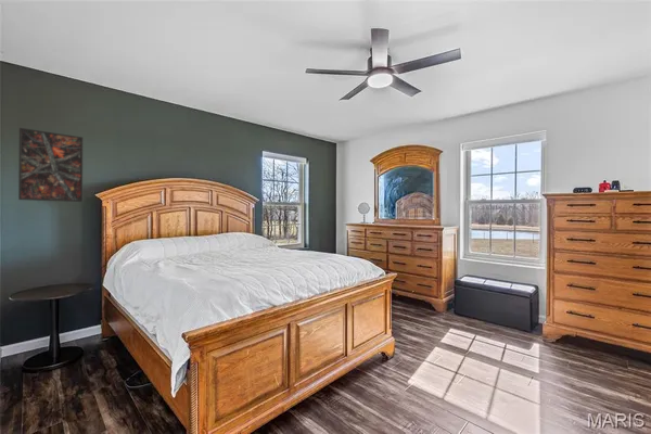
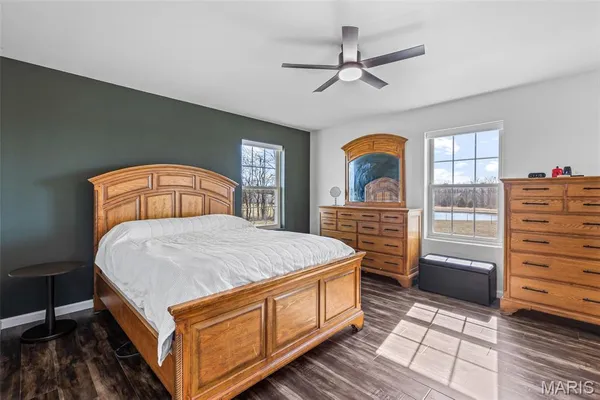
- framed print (52, 166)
